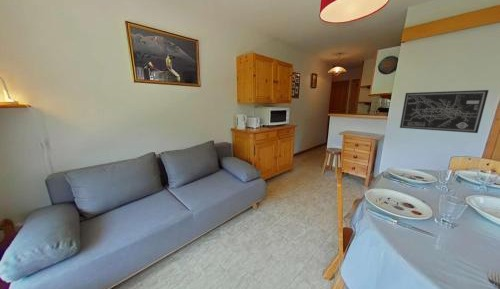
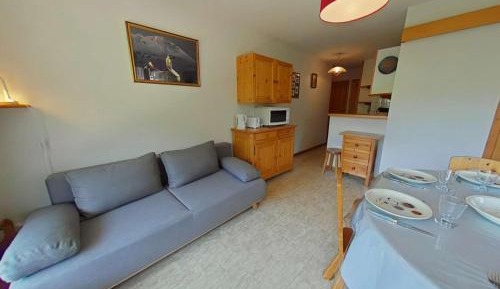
- wall art (438, 111)
